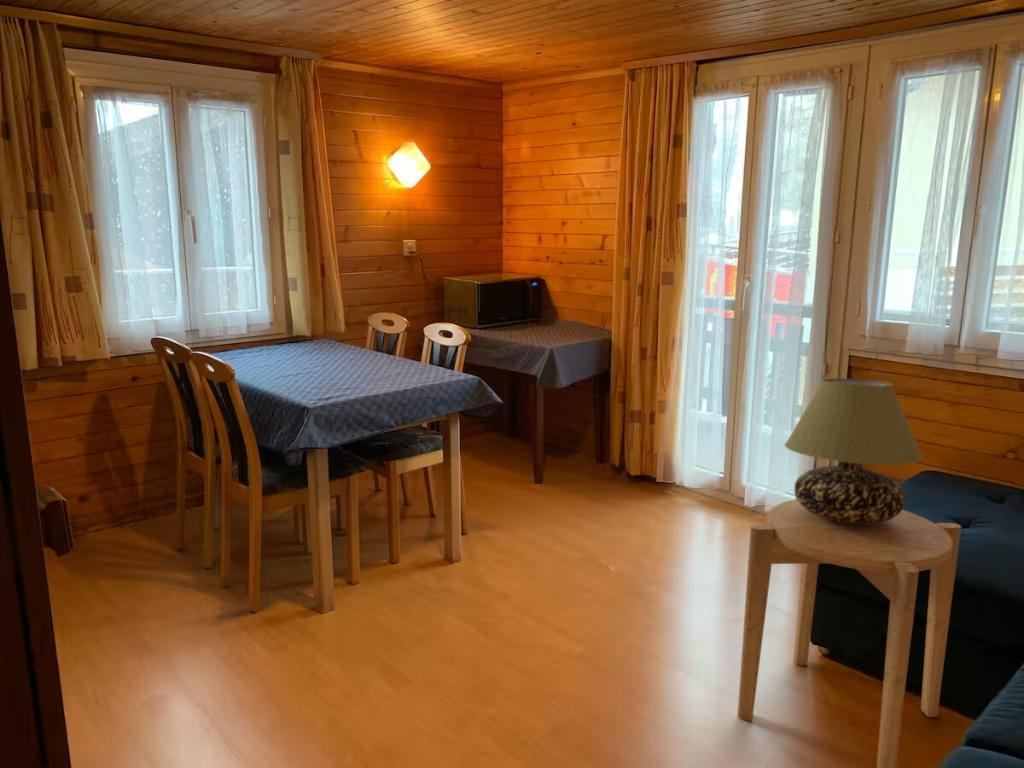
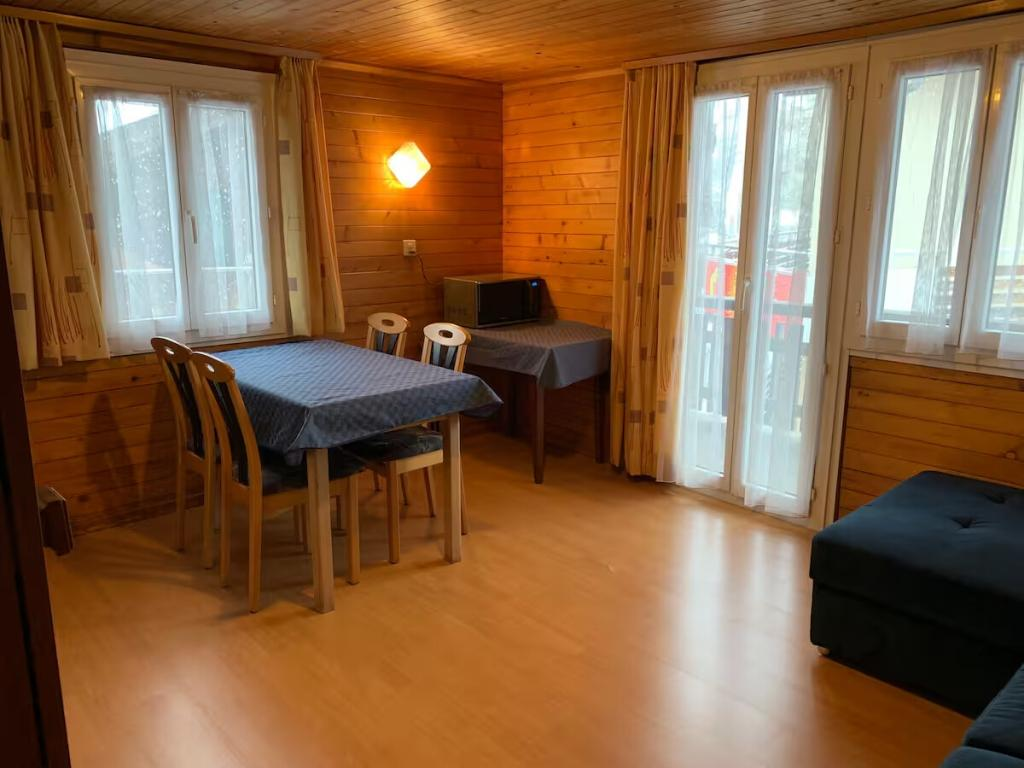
- table lamp (852, 451)
- side table (812, 617)
